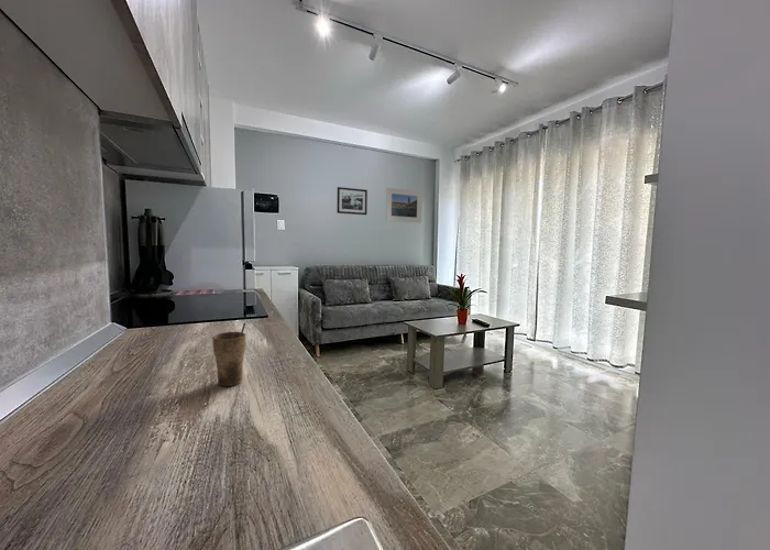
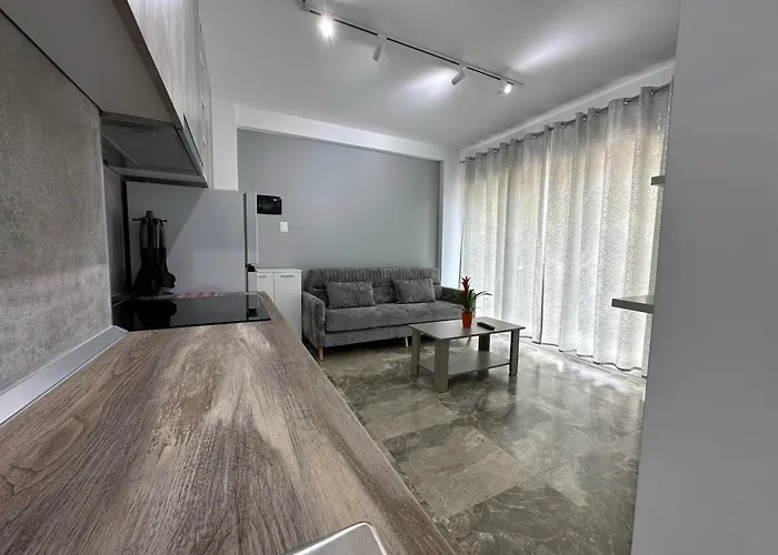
- cup (229, 352)
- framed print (404, 206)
- picture frame (352, 201)
